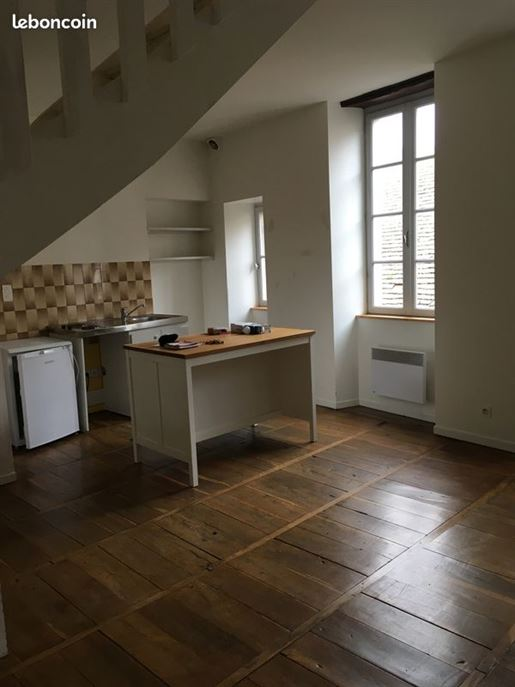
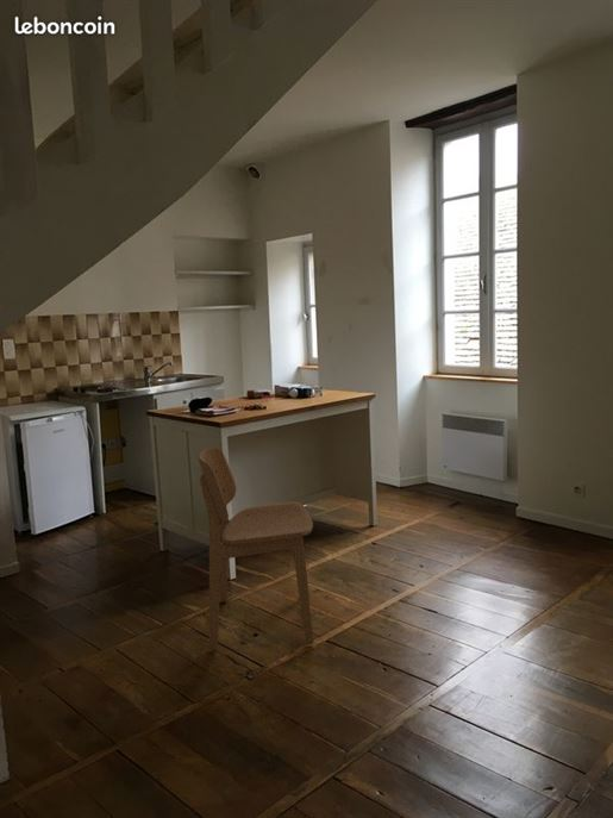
+ dining chair (258, 537)
